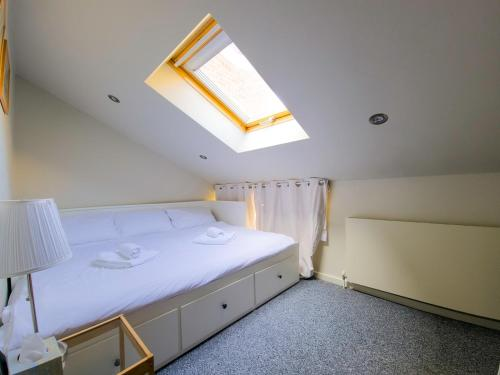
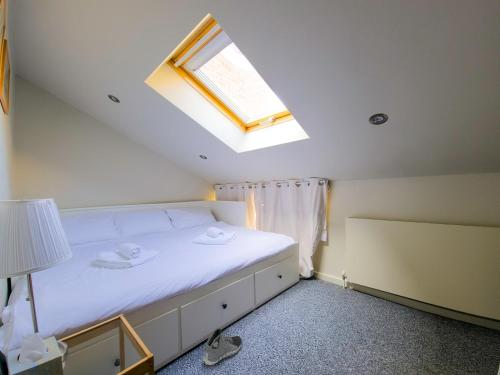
+ sneaker (224, 340)
